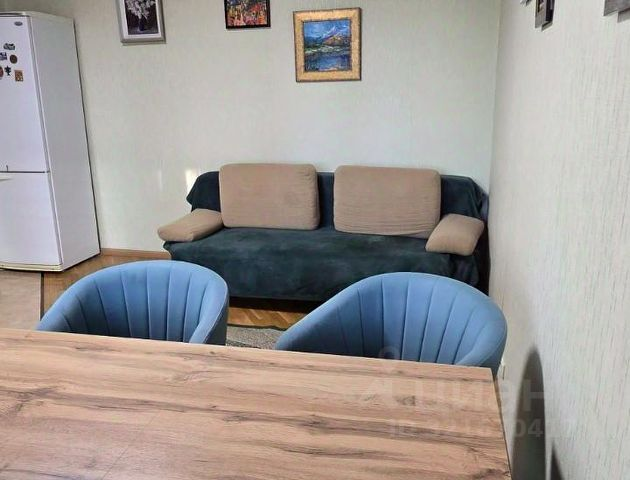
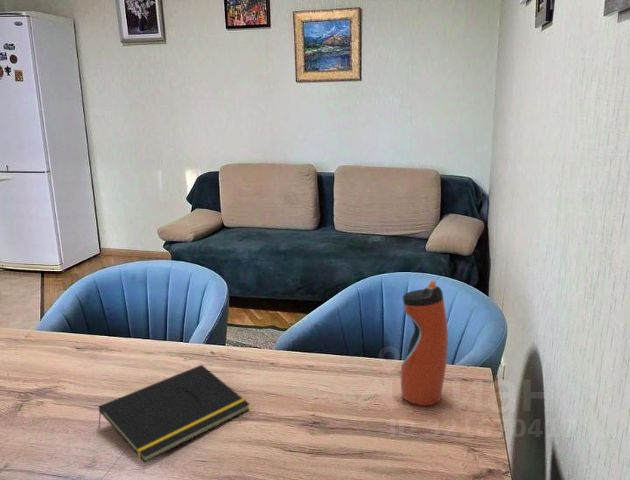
+ water bottle (424, 340)
+ notepad (176, 407)
